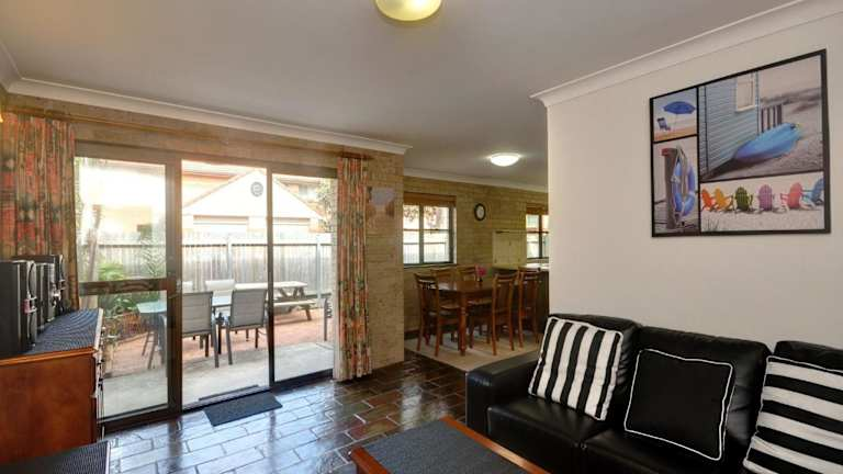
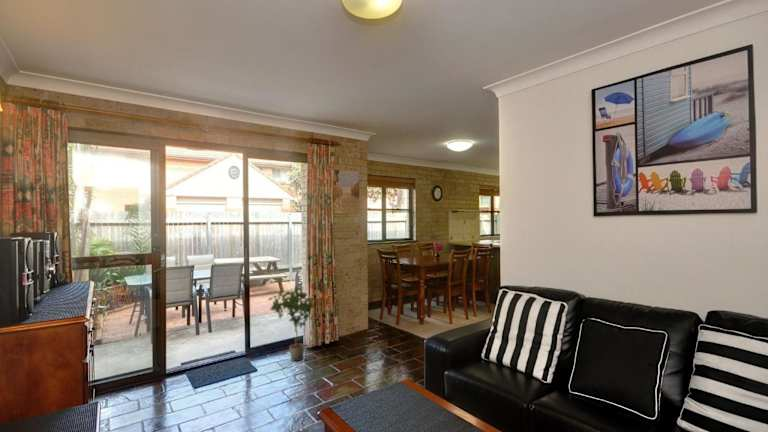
+ potted plant (293, 324)
